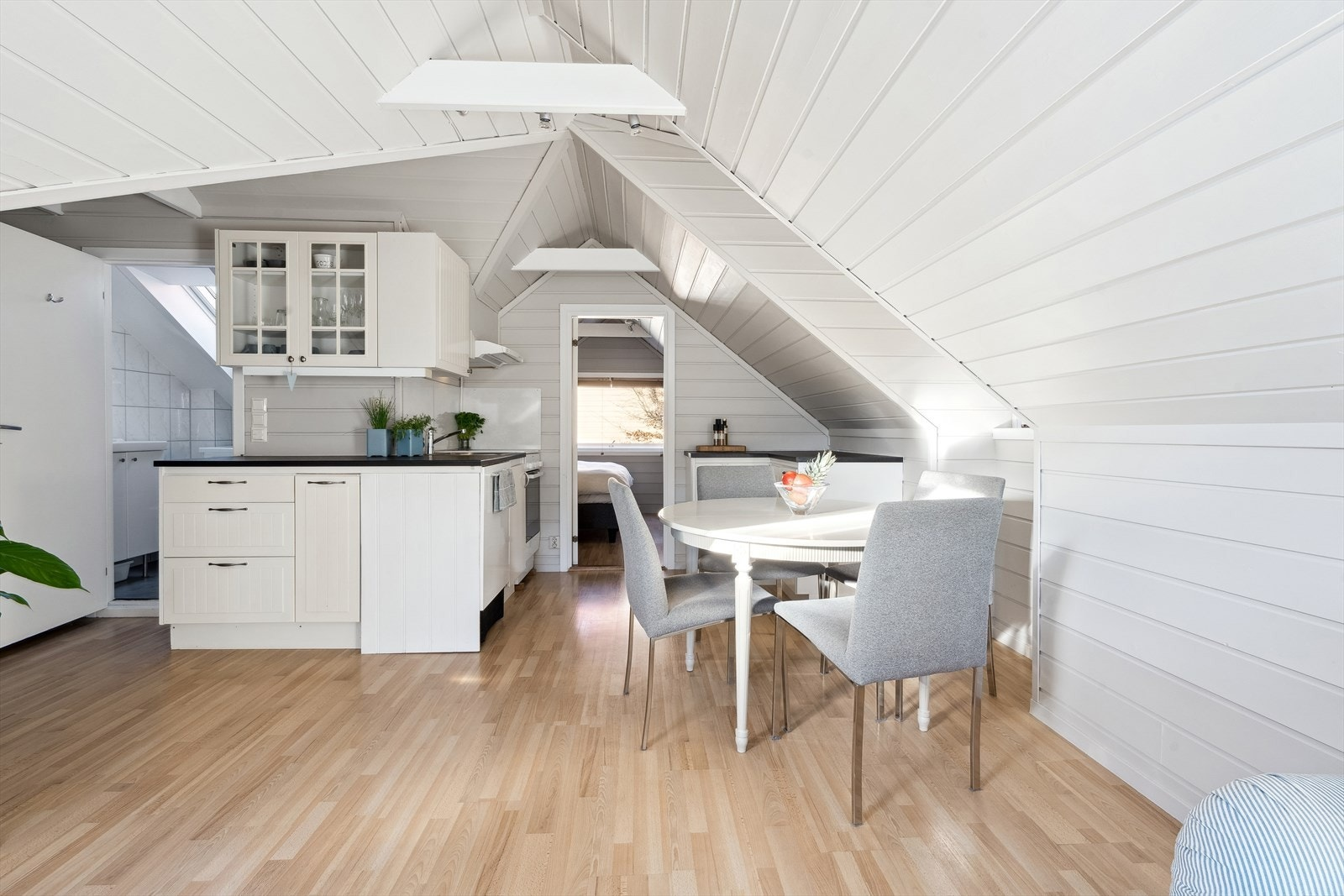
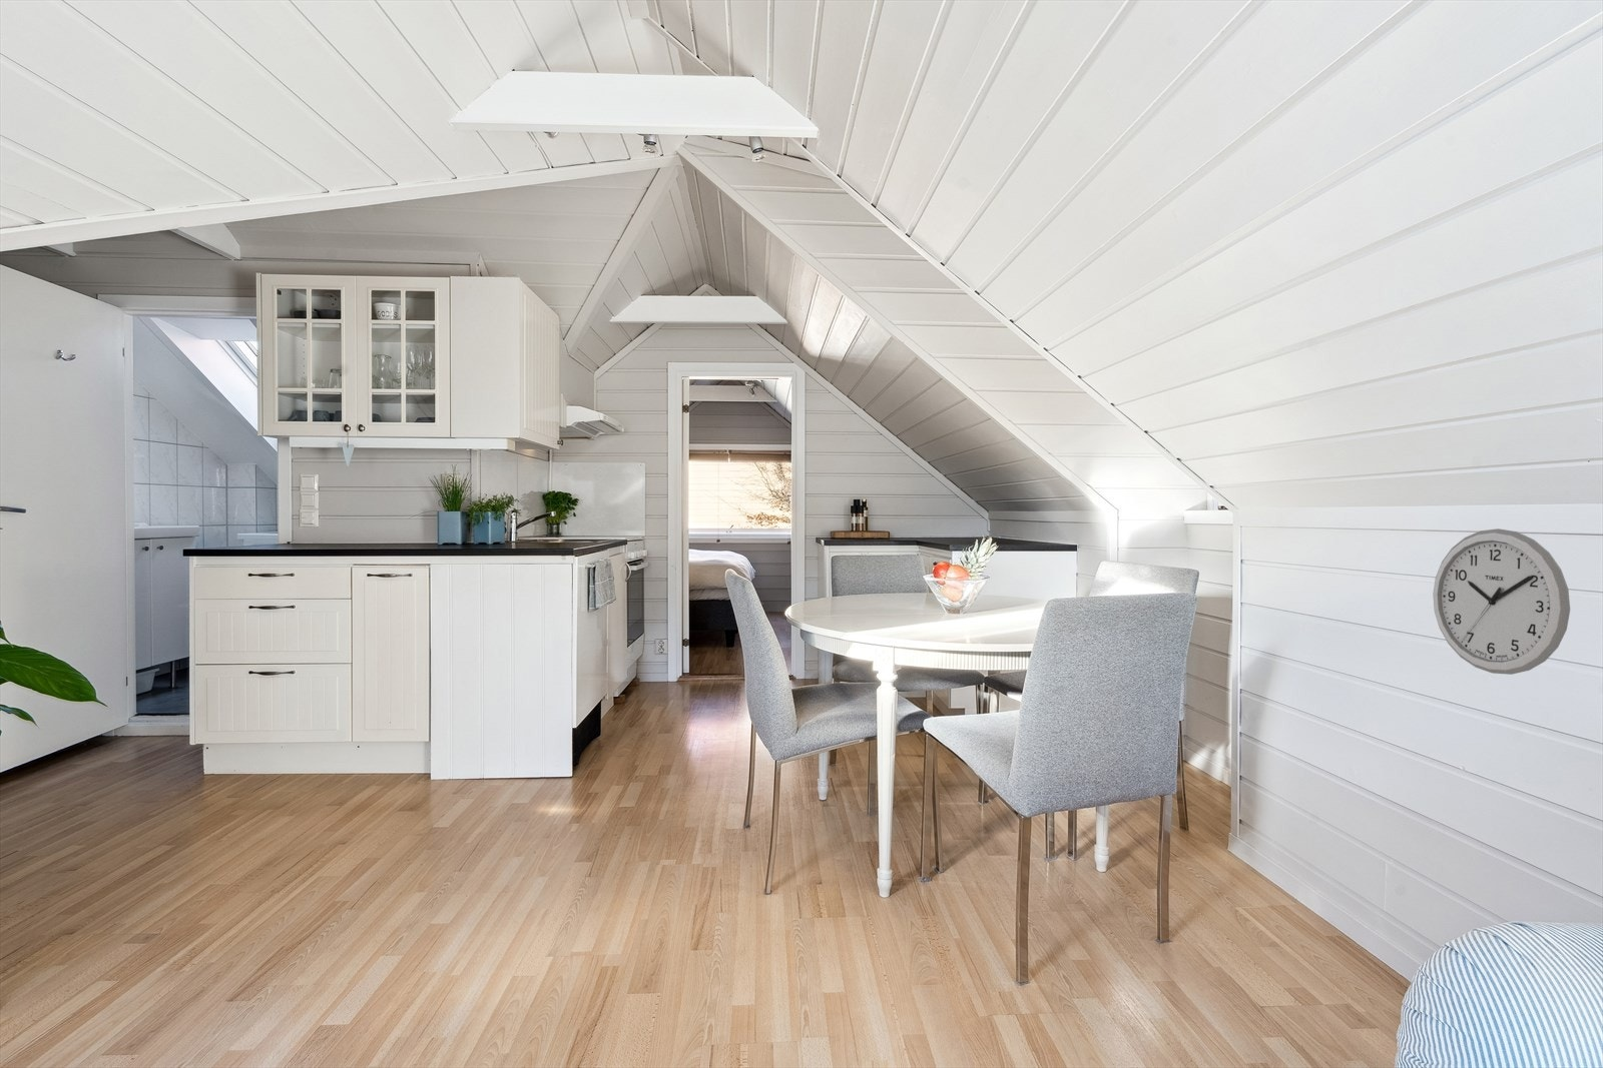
+ wall clock (1493, 601)
